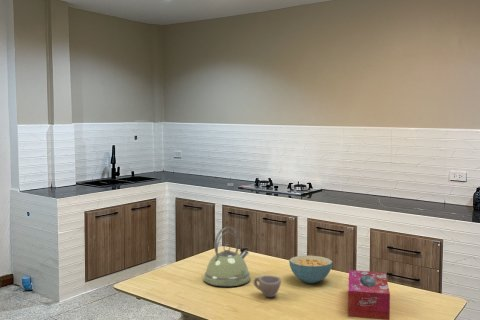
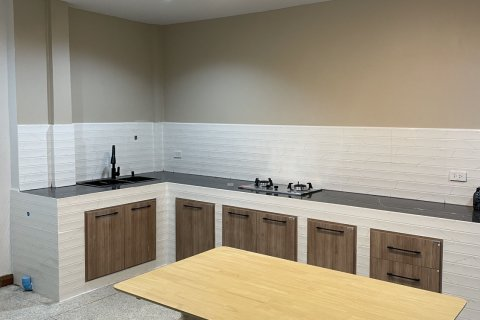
- cereal bowl (310, 271)
- tissue box (367, 293)
- cup (266, 286)
- kettle (229, 252)
